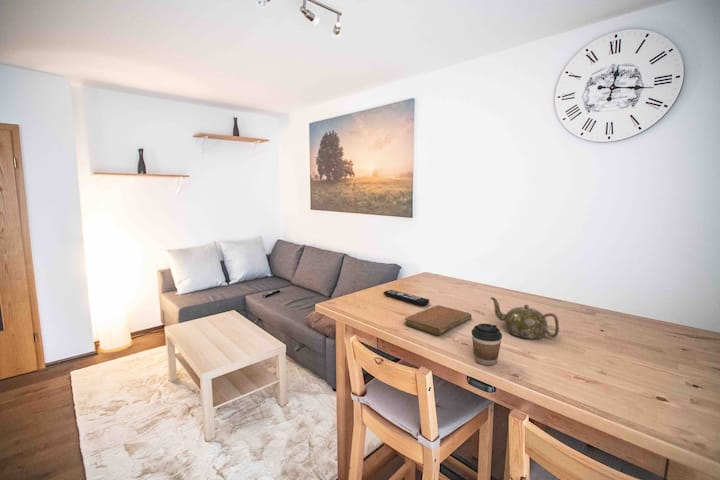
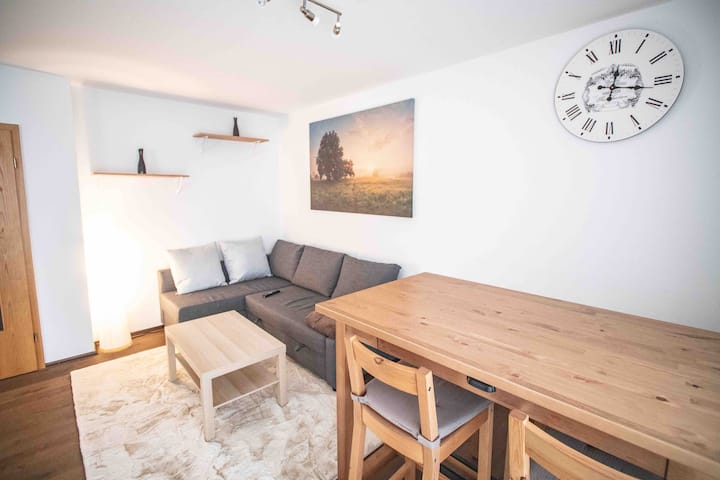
- coffee cup (486, 342)
- remote control (405, 297)
- teapot (522, 317)
- notebook (438, 318)
